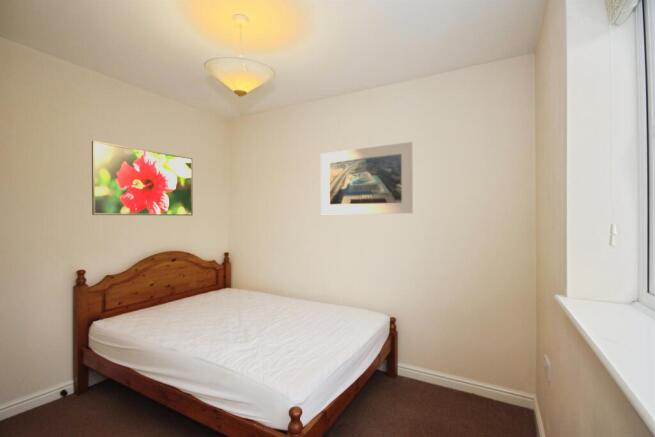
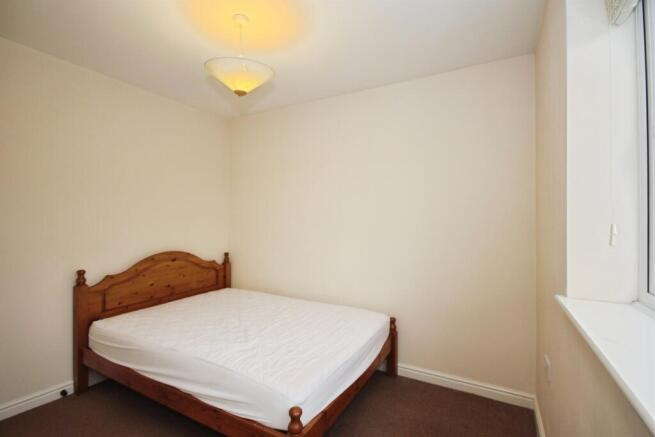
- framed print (148, 183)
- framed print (363, 181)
